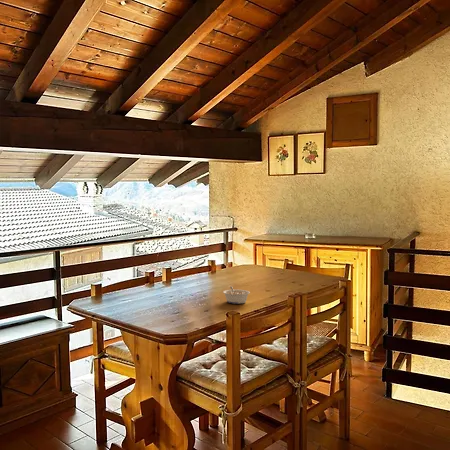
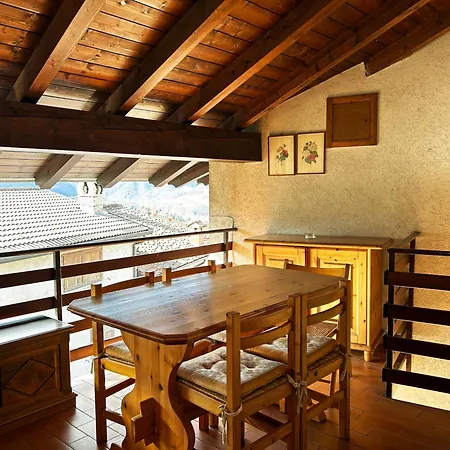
- legume (235, 295)
